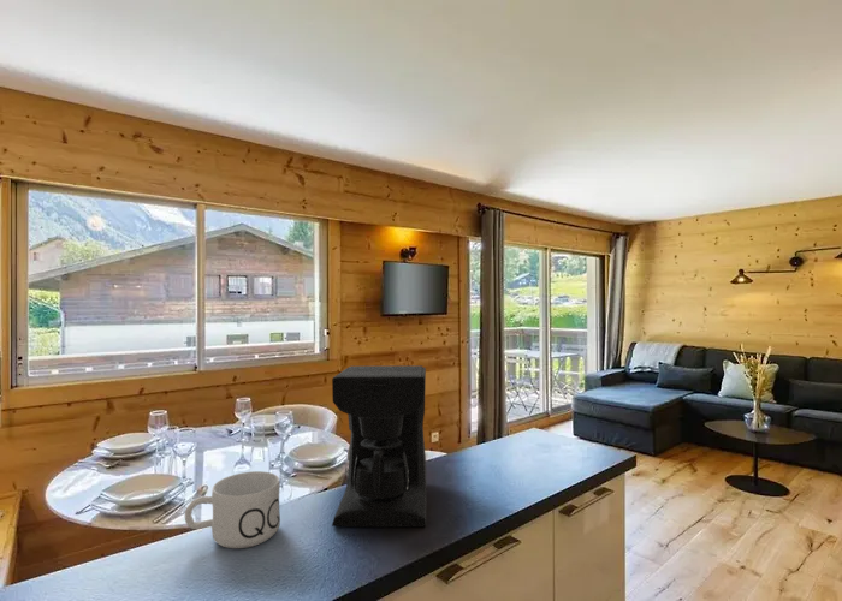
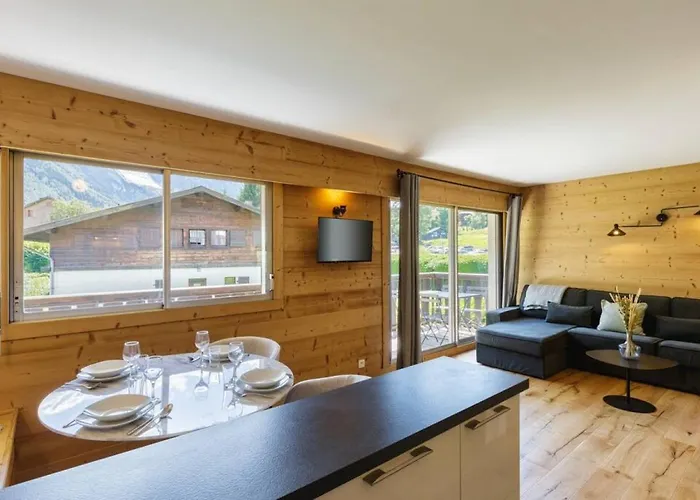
- coffee maker (381, 436)
- mug (233, 510)
